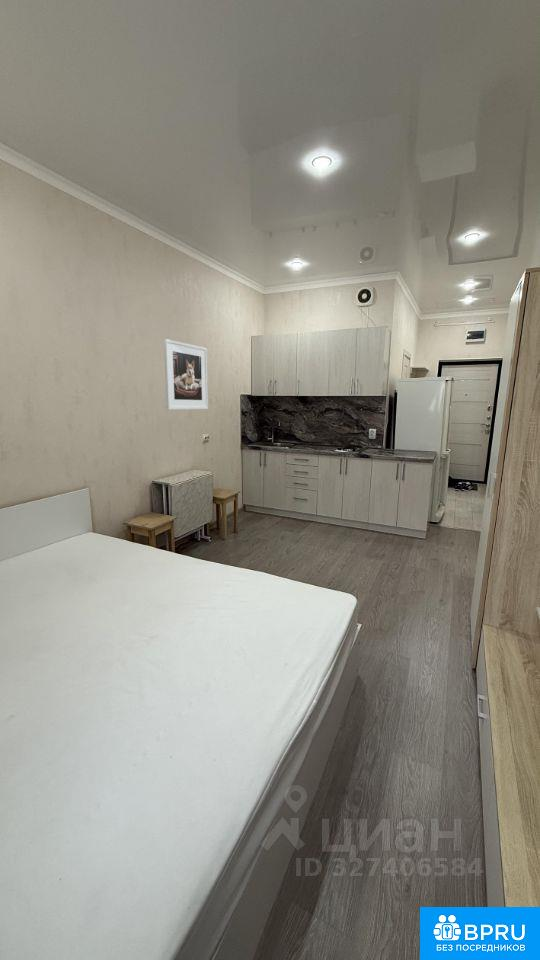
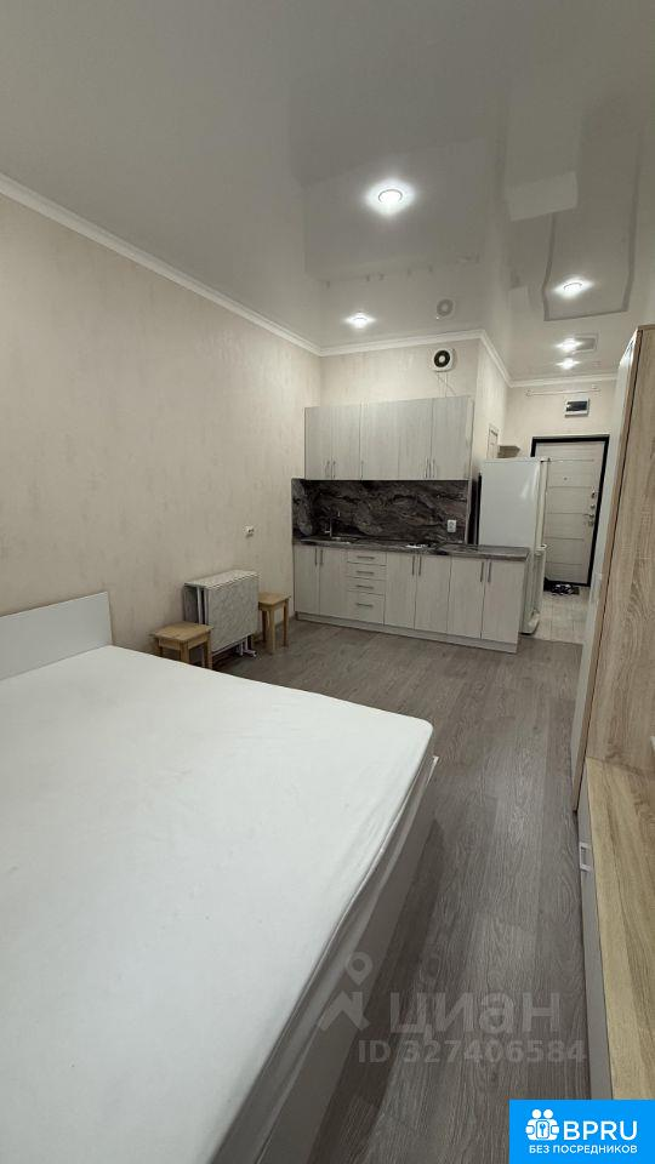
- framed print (187, 377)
